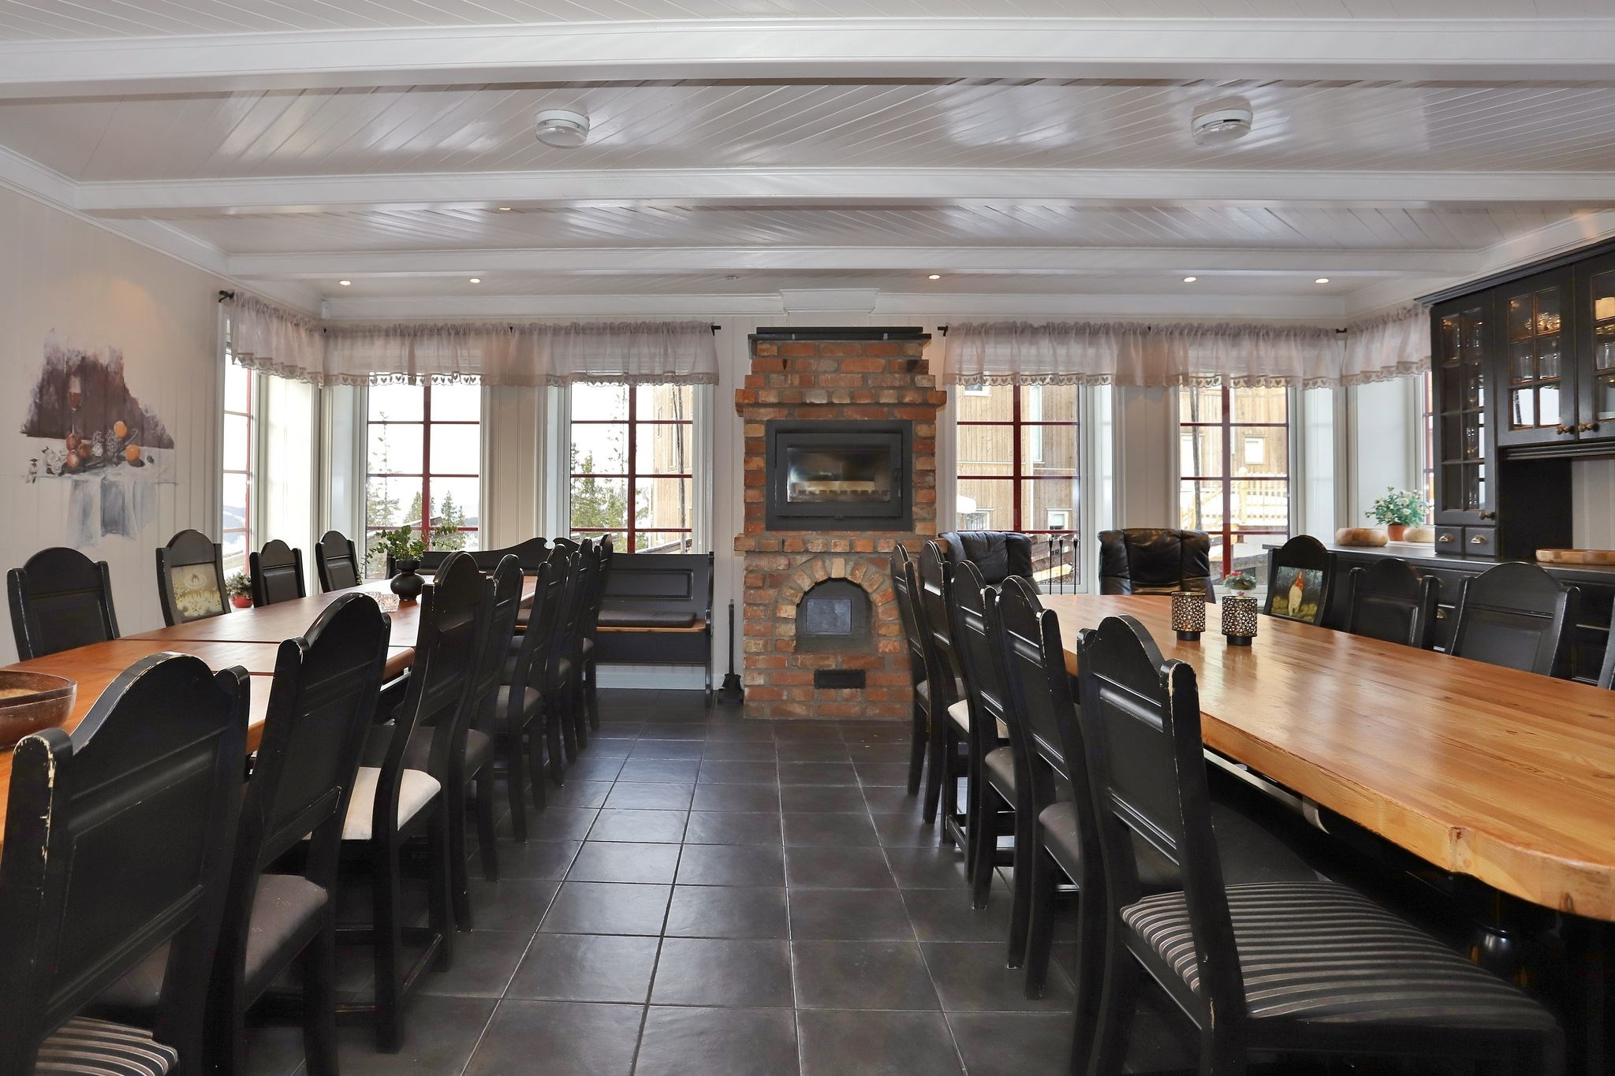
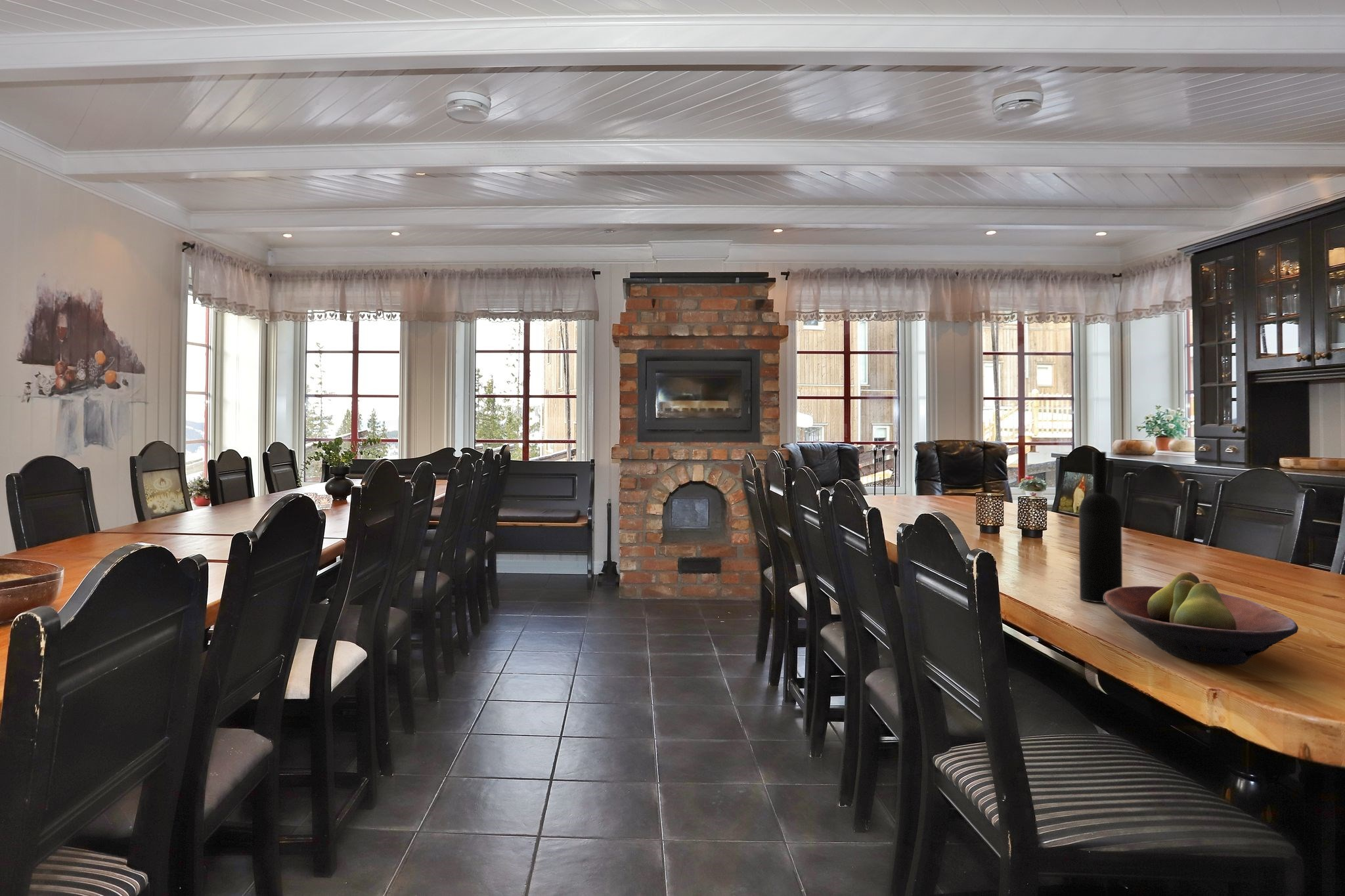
+ wine bottle (1100, 525)
+ fruit bowl (1190, 610)
